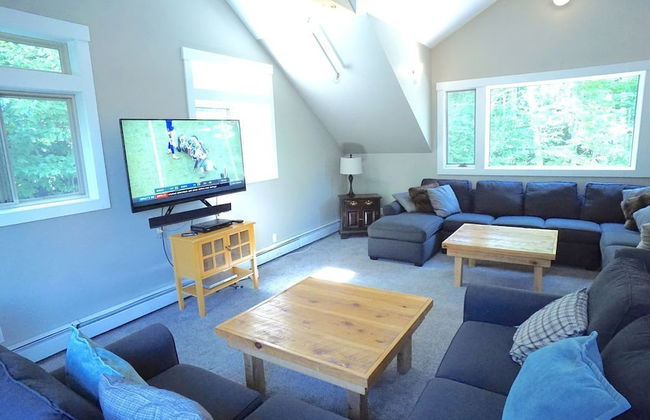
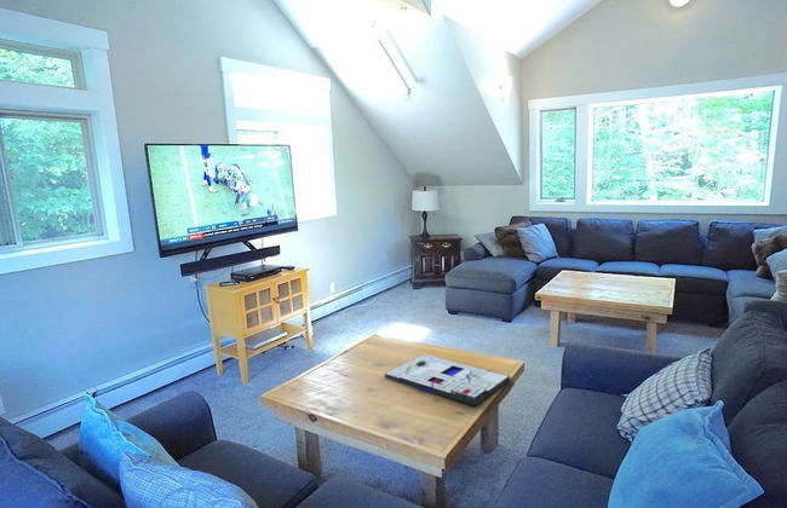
+ board game (446, 368)
